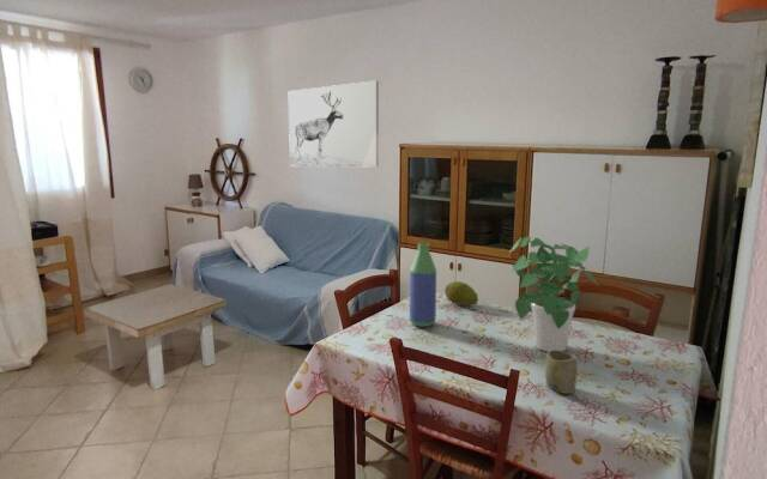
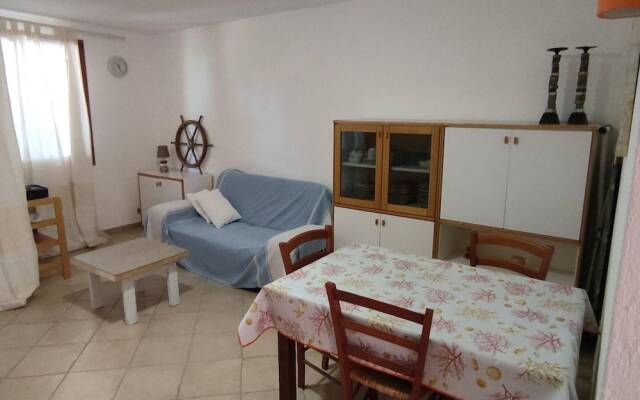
- wall art (331, 127)
- cup (561, 371)
- potted plant (546, 292)
- fruit (461, 293)
- bottle (423, 284)
